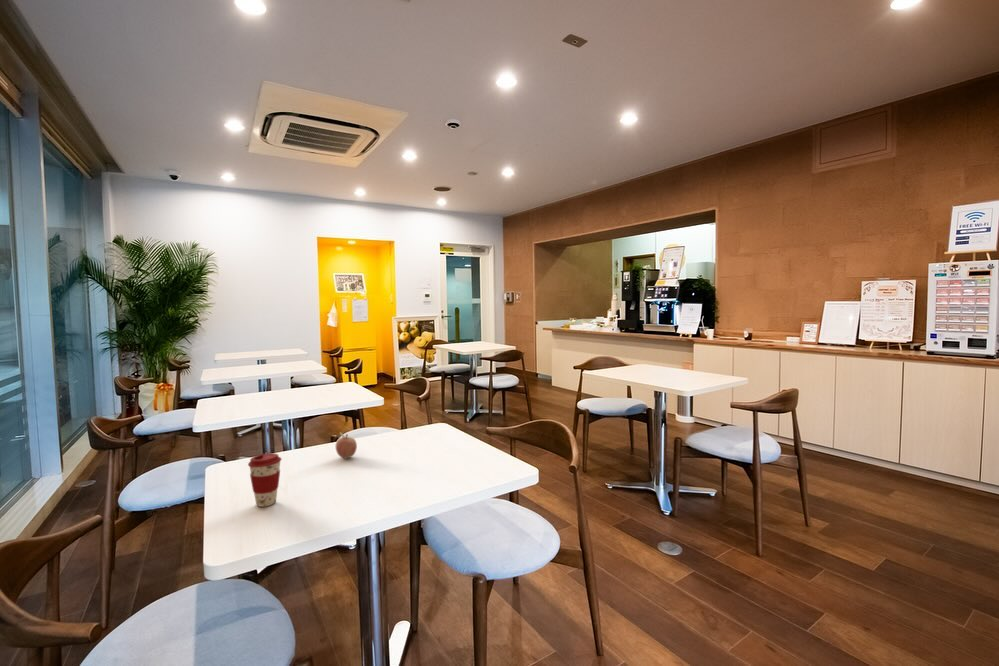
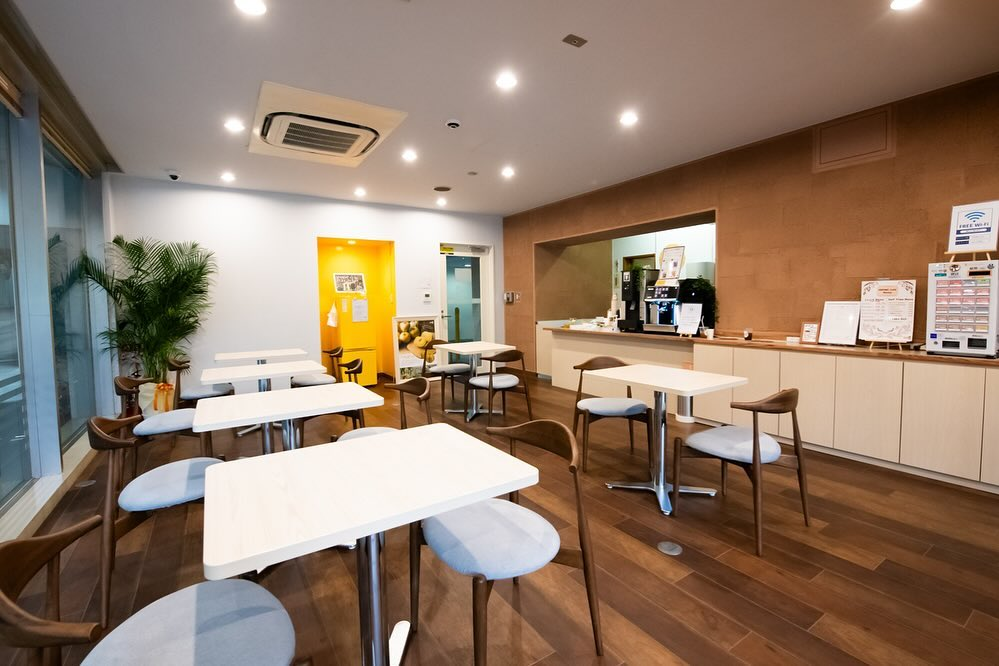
- coffee cup (265, 479)
- fruit (346, 445)
